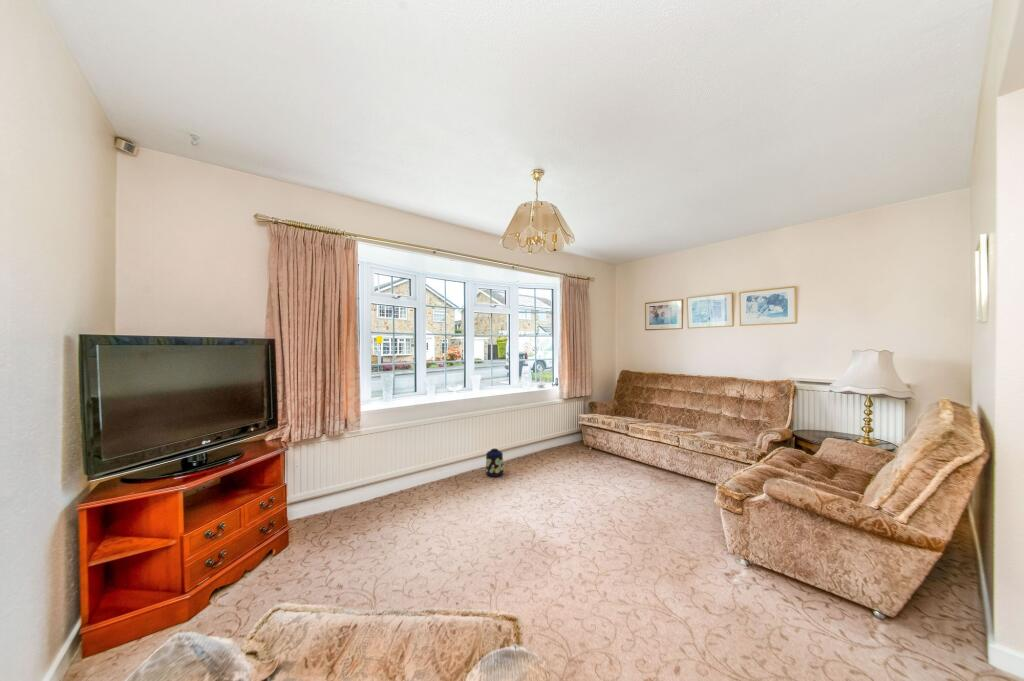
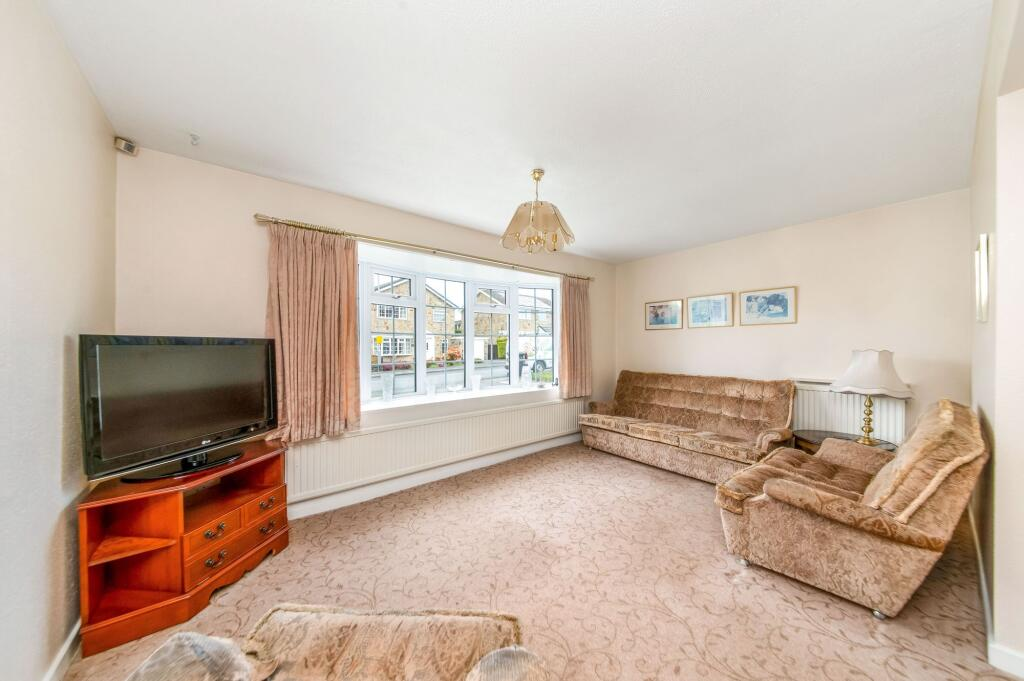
- vase (494, 461)
